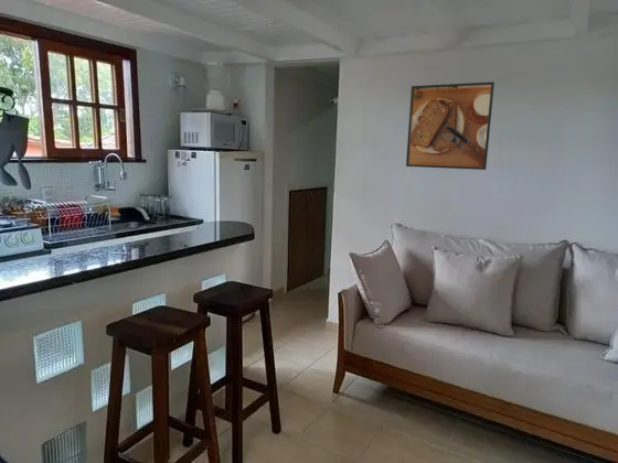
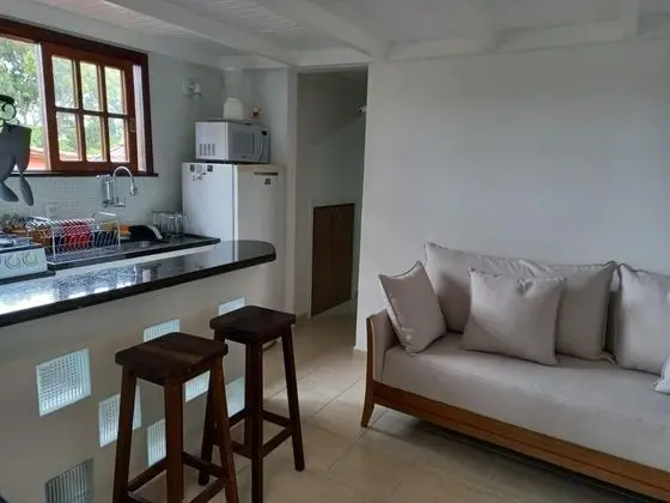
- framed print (447, 126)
